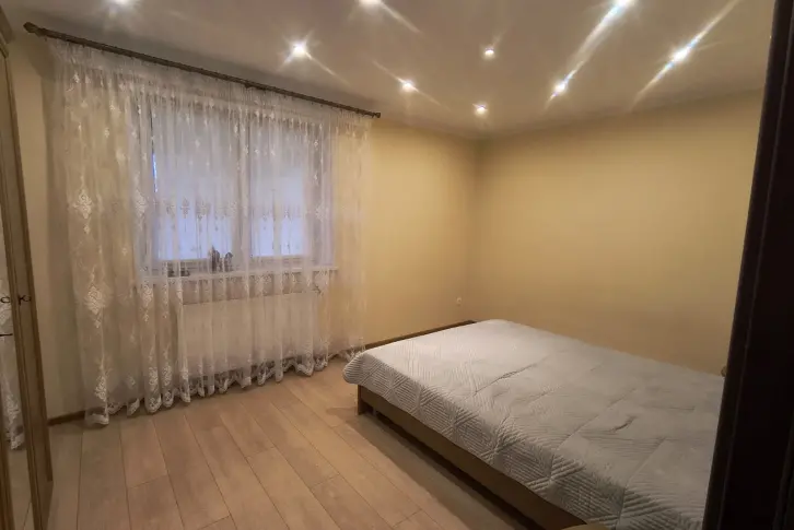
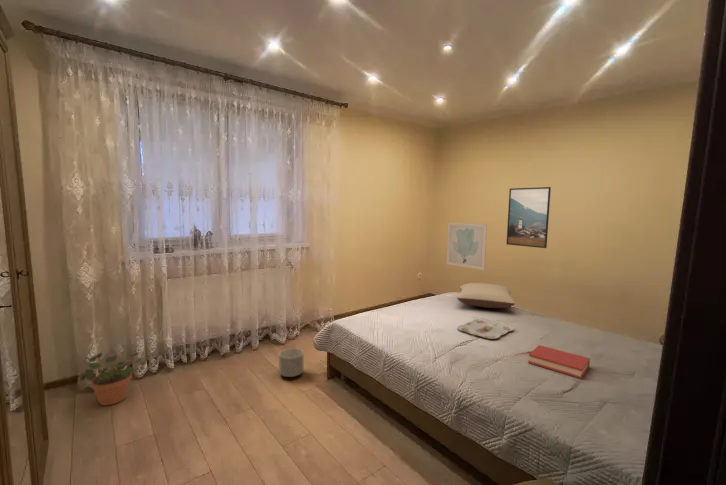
+ planter (291, 363)
+ pillow (484, 295)
+ hardback book (558, 360)
+ serving tray (485, 328)
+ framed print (527, 217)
+ wall art (465, 245)
+ potted plant (116, 375)
